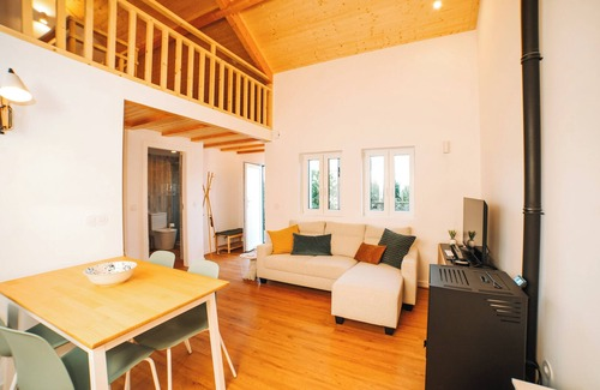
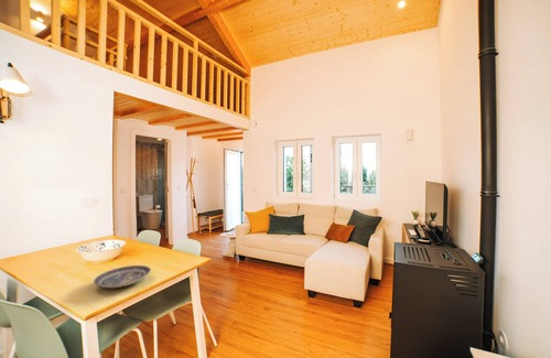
+ plate (123, 278)
